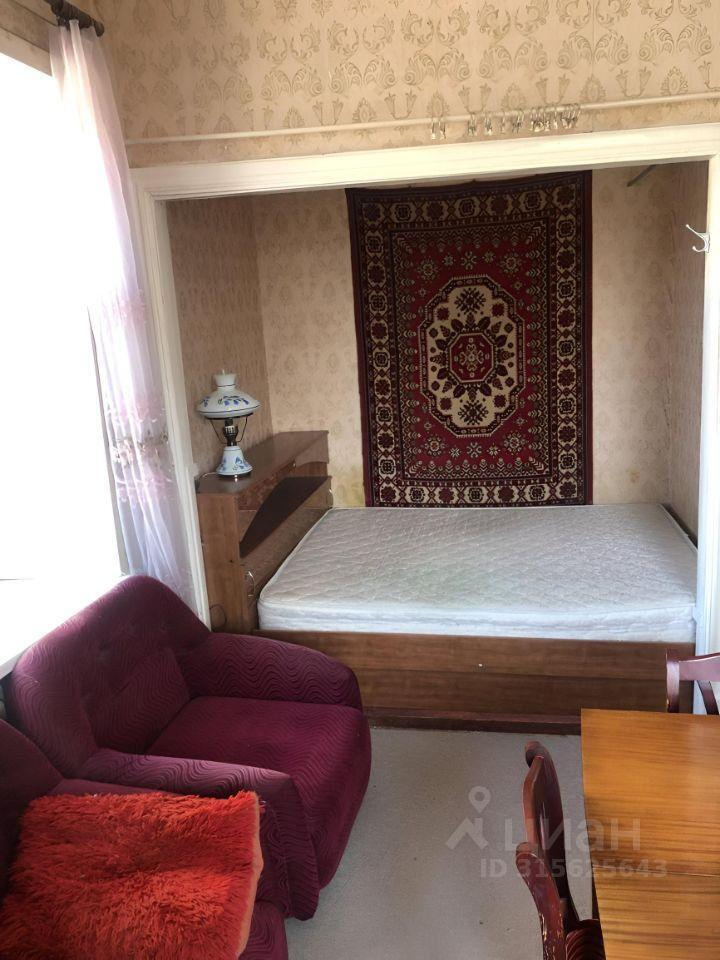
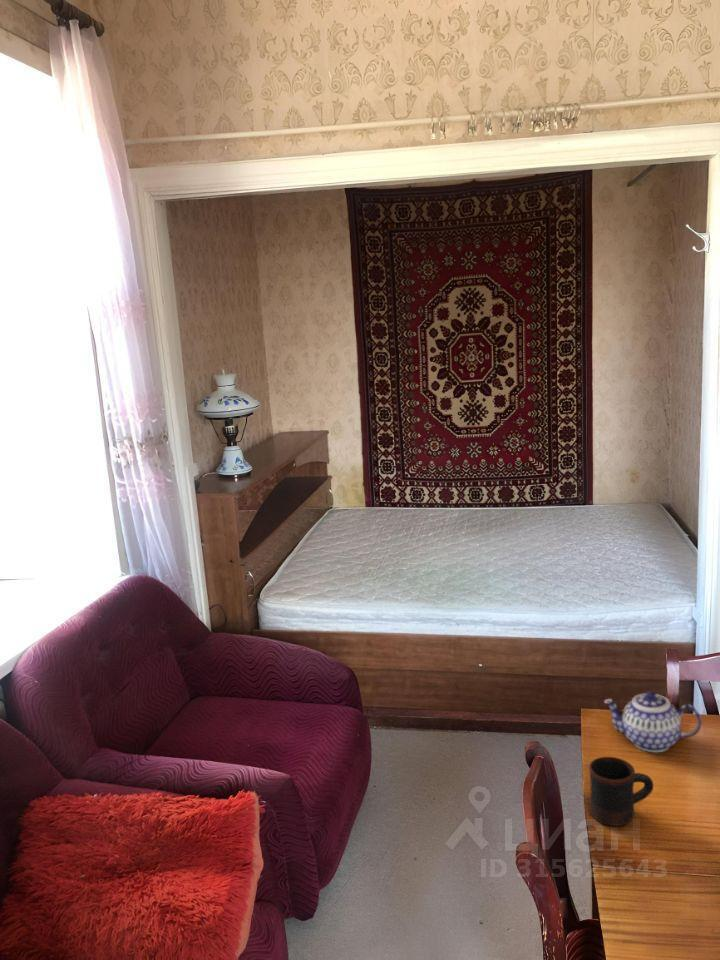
+ mug (621, 790)
+ teapot (651, 717)
